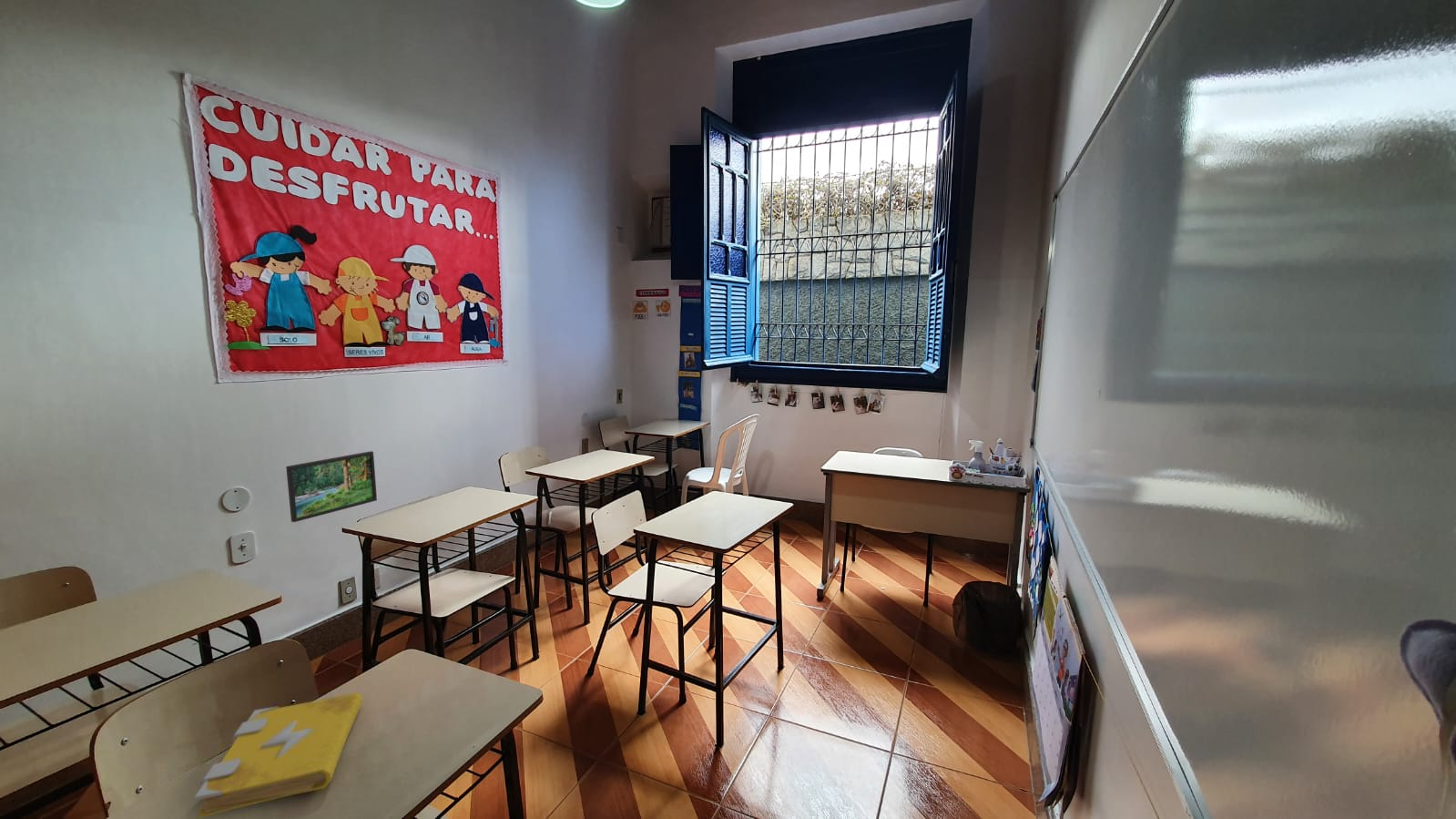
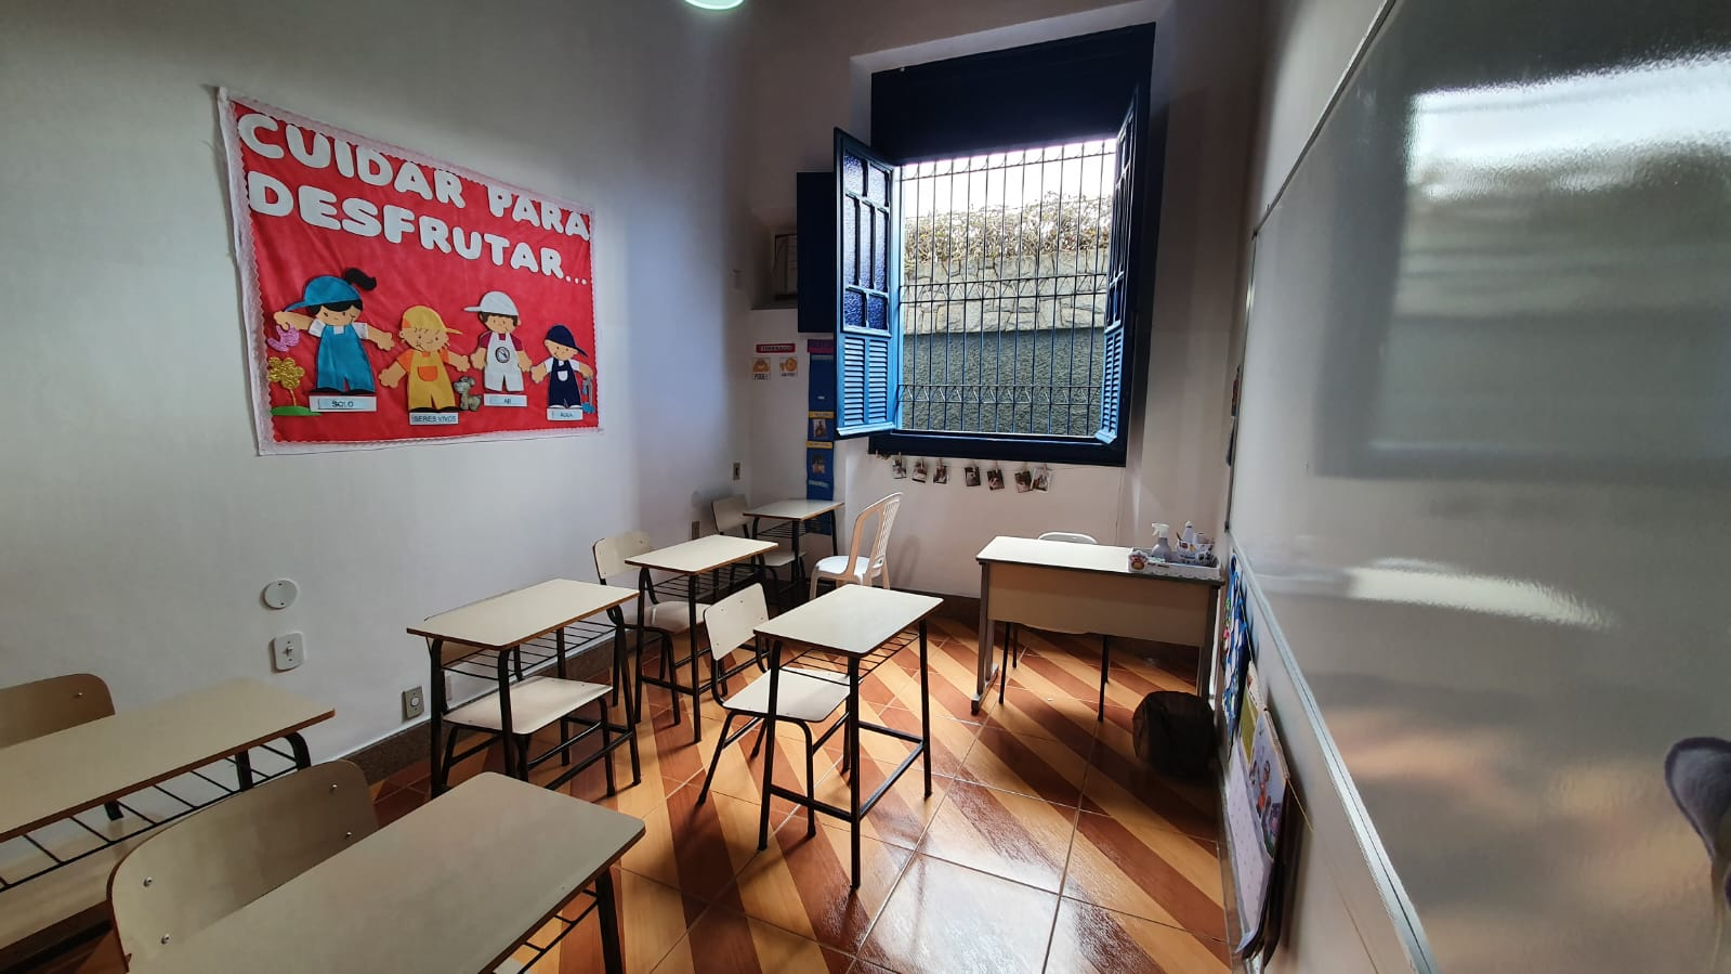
- spell book (290, 742)
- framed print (334, 484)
